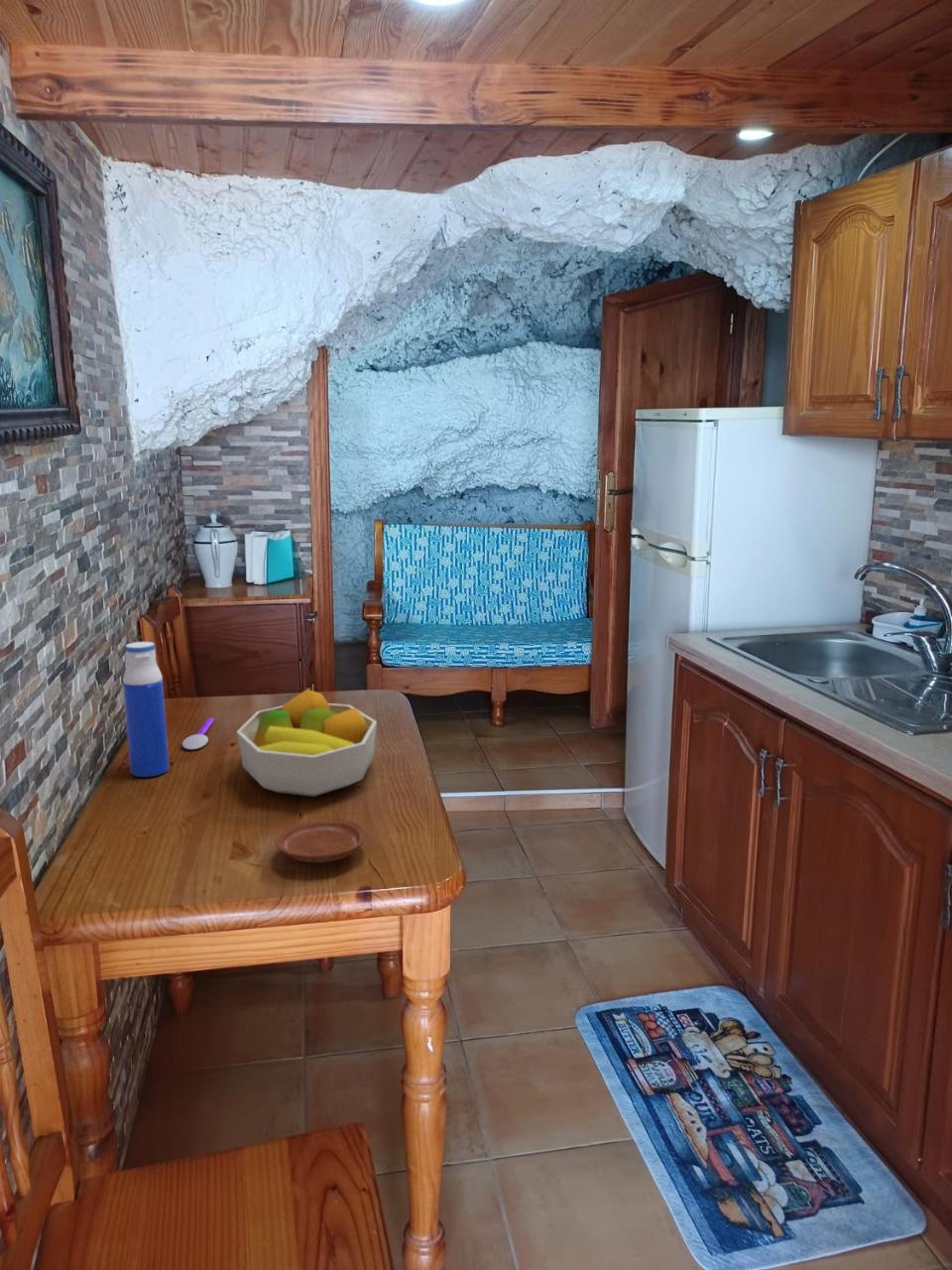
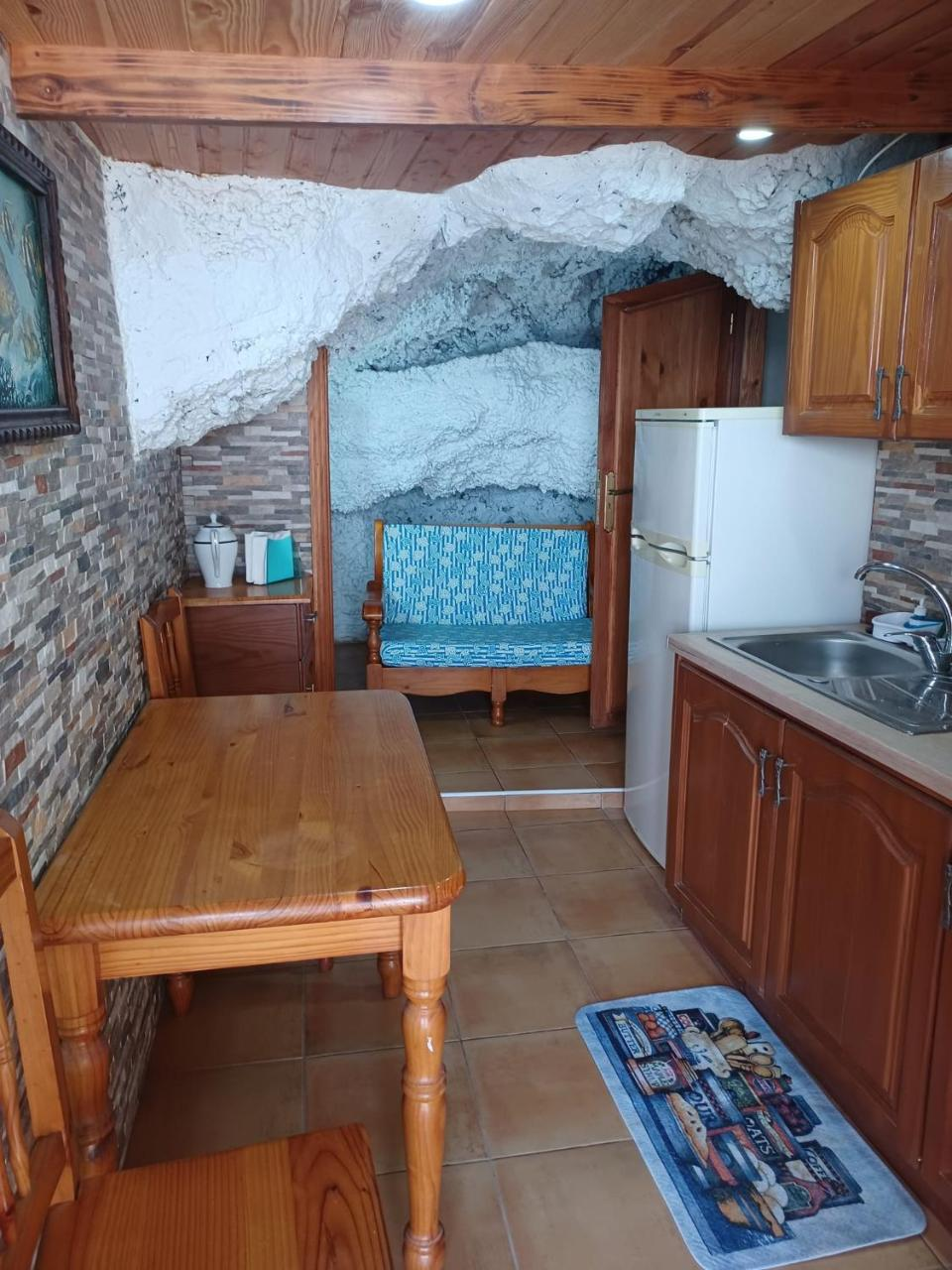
- spoon (201, 731)
- water bottle (145, 708)
- plate (321, 844)
- fruit bowl (307, 739)
